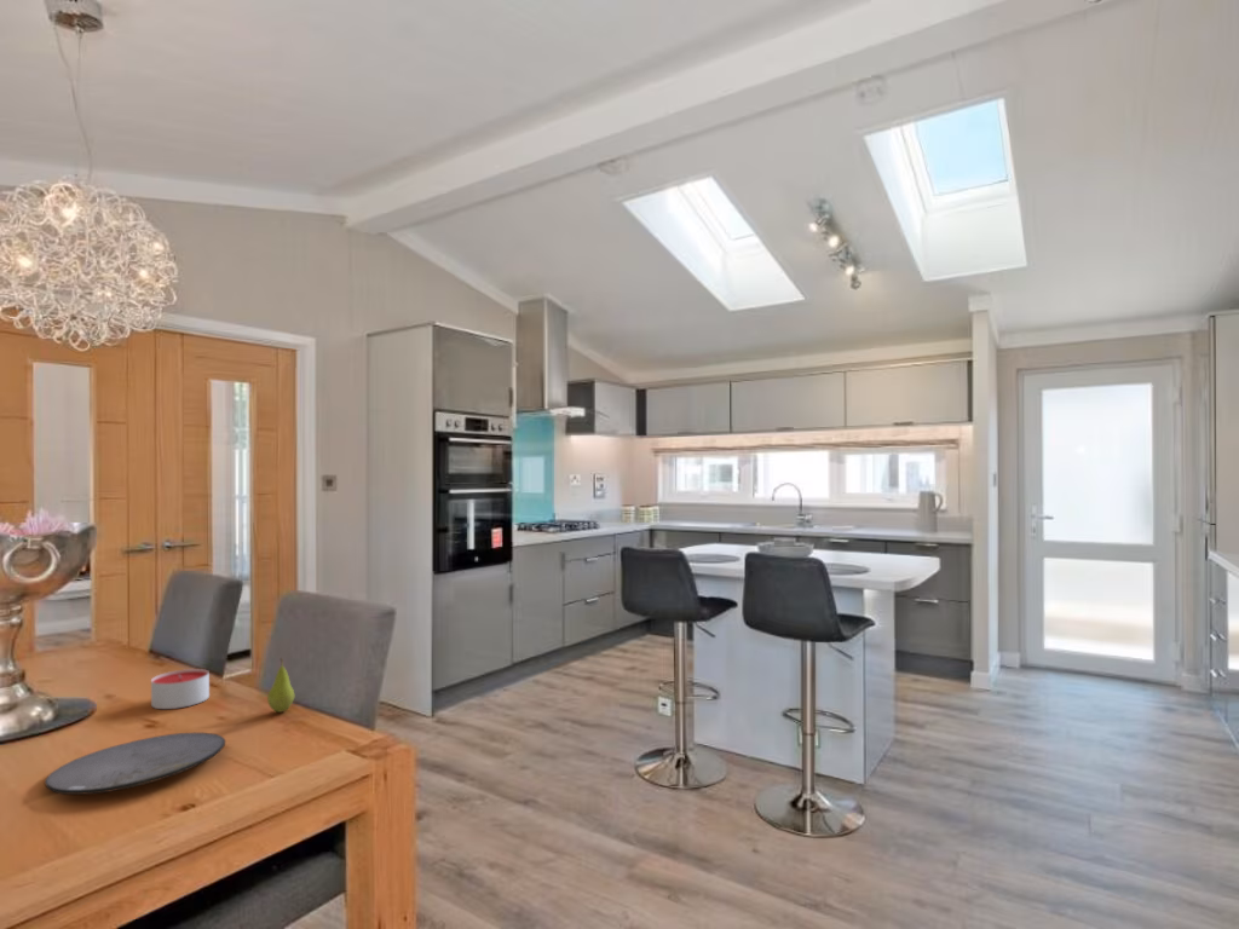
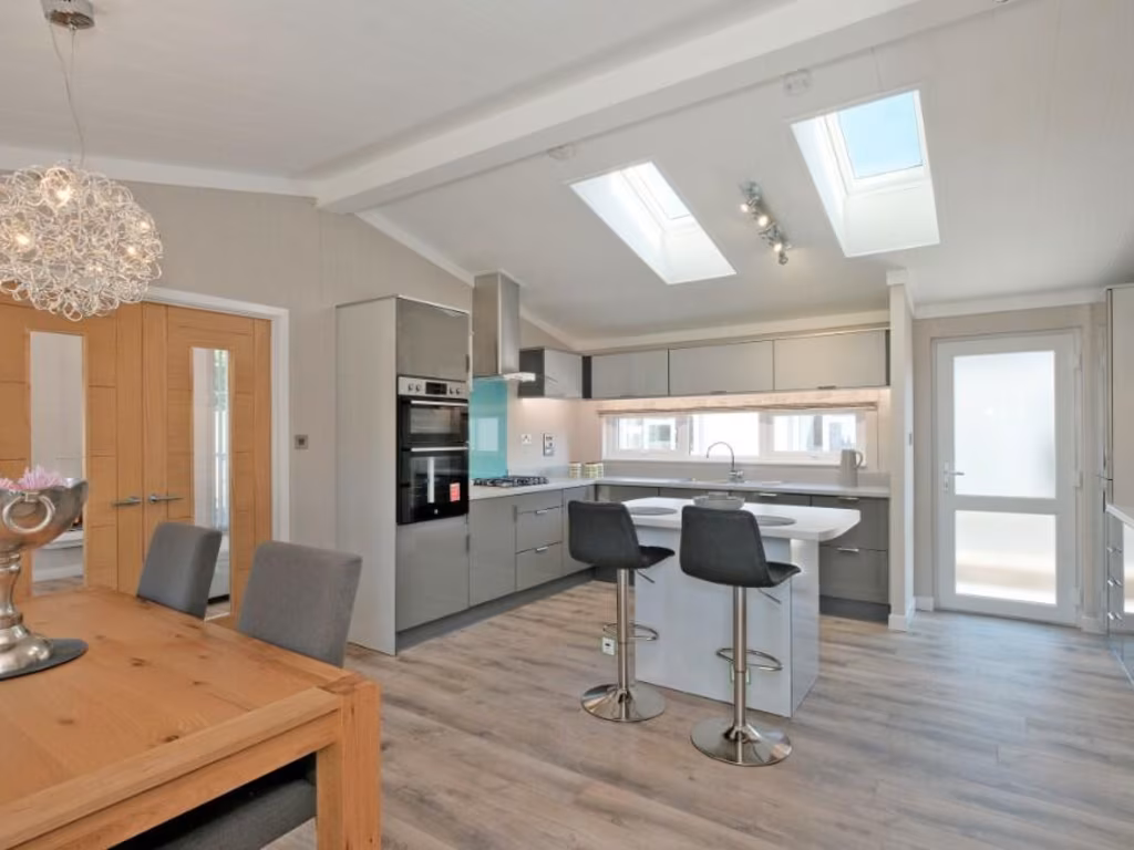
- fruit (281, 685)
- candle (180, 687)
- plate (140, 760)
